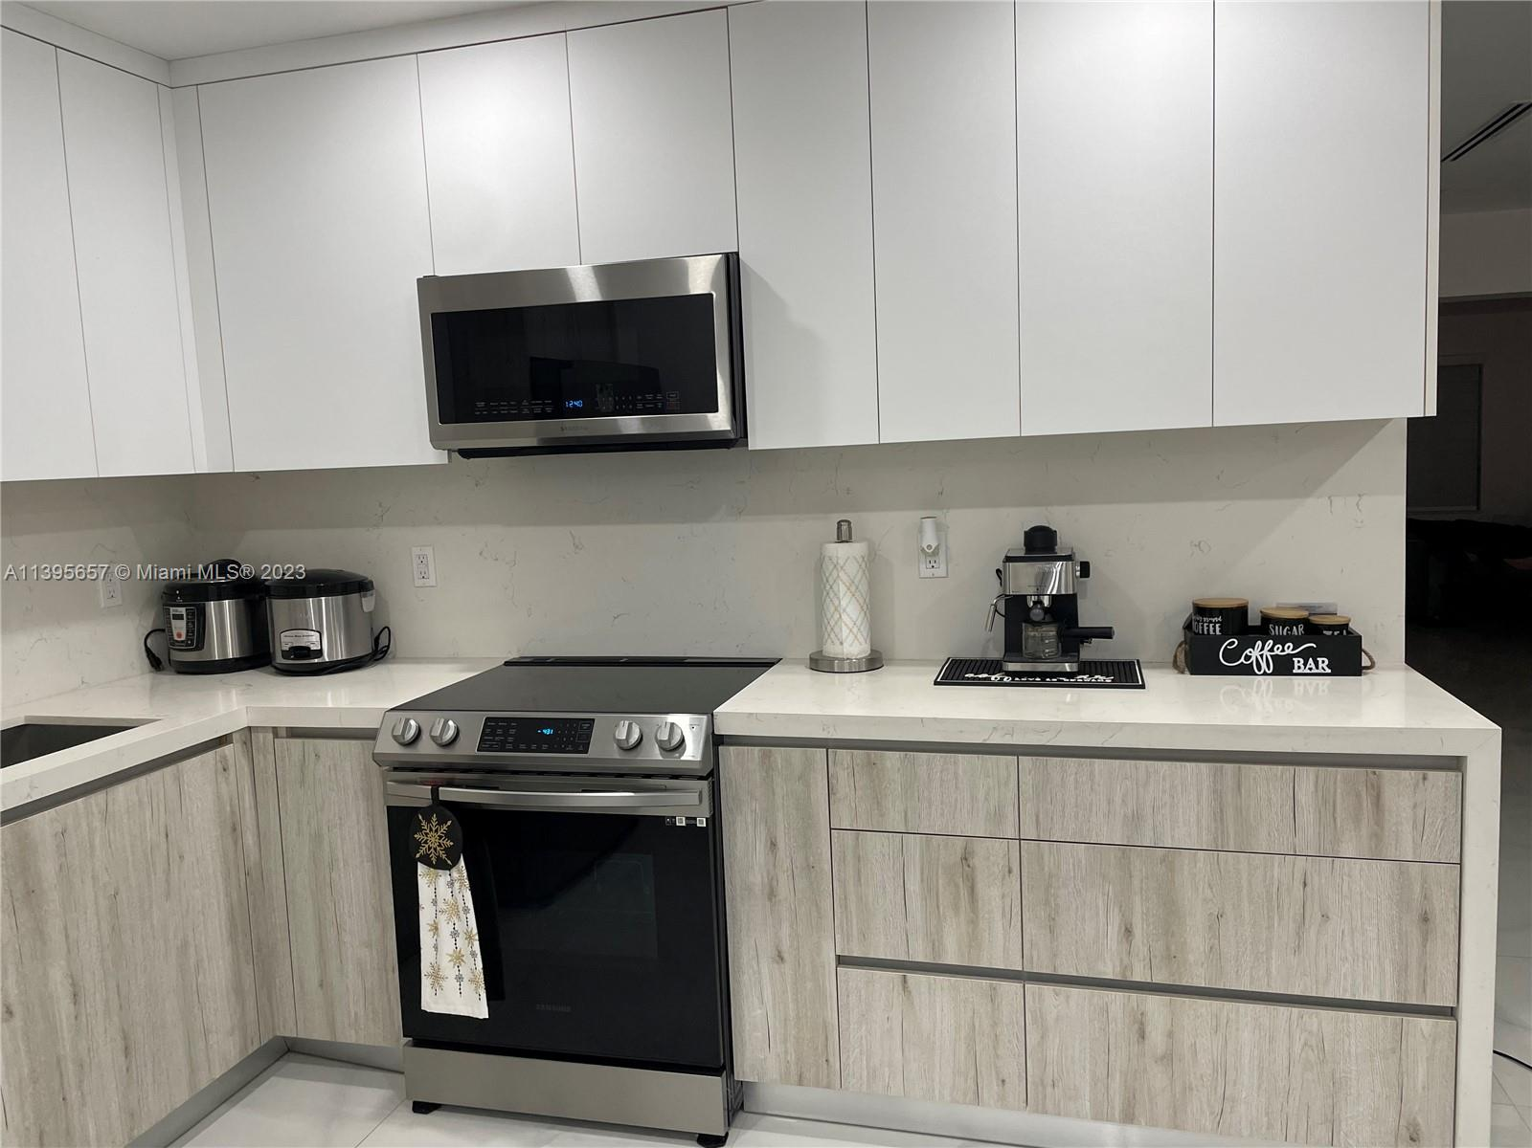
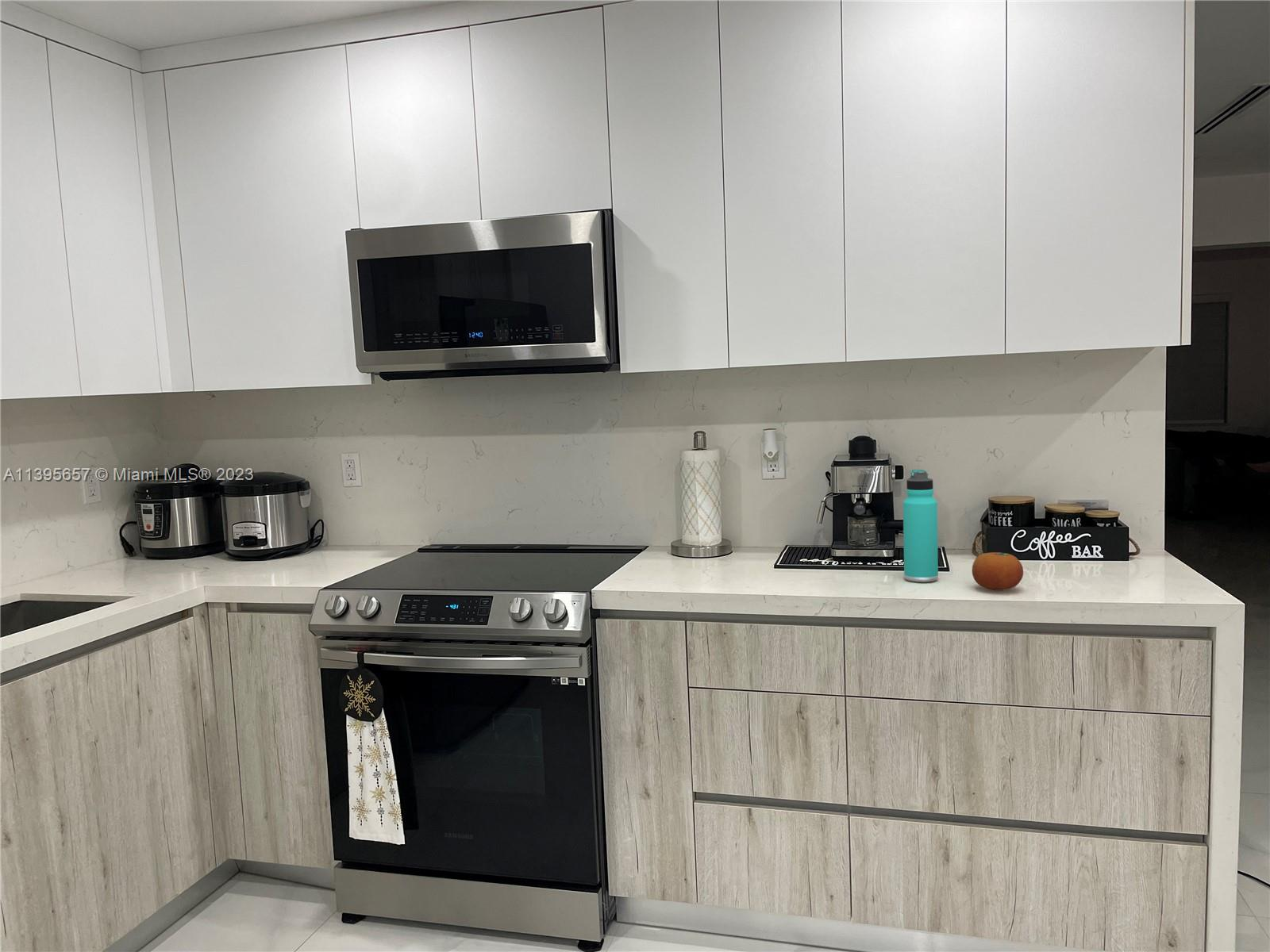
+ fruit (997, 571)
+ thermos bottle (920, 524)
